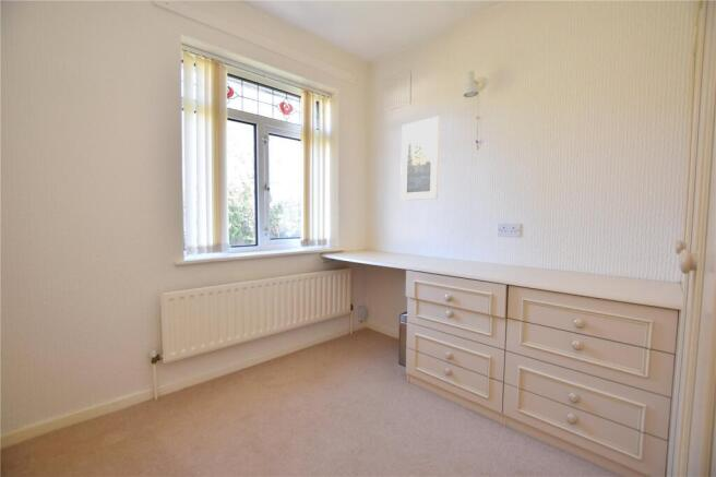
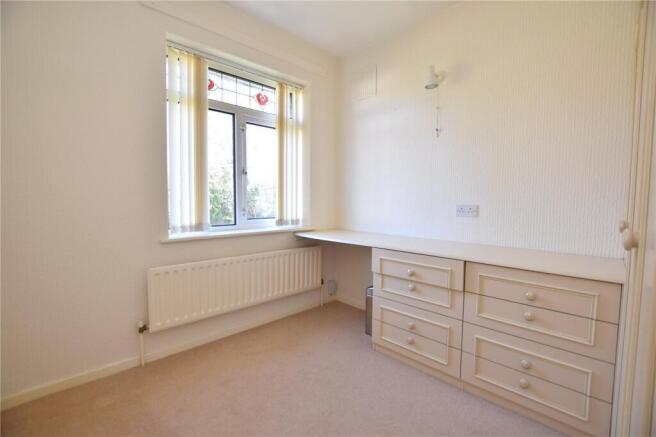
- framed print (418, 160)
